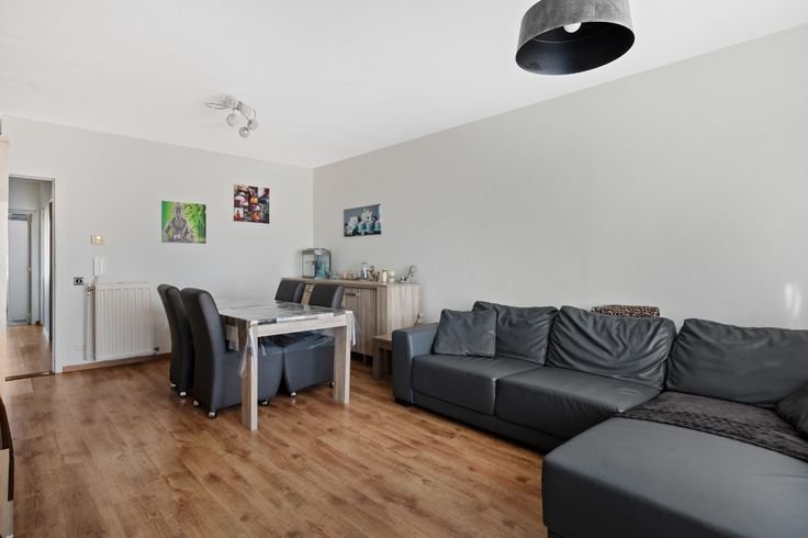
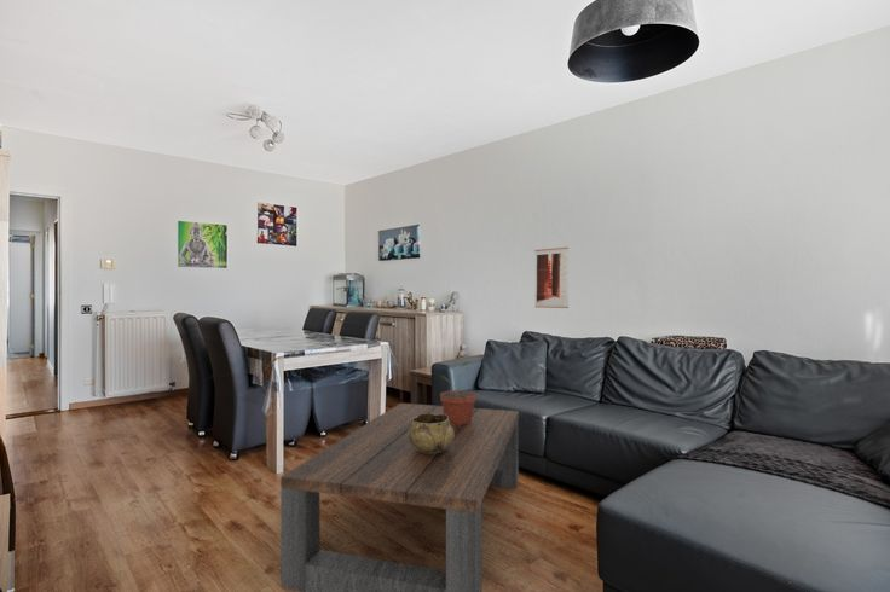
+ coffee table (426, 480)
+ wall art (550, 278)
+ potted plant (457, 390)
+ decorative bowl (430, 433)
